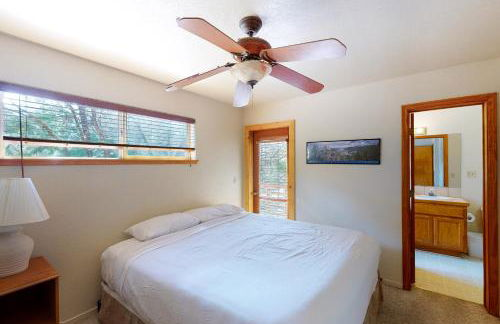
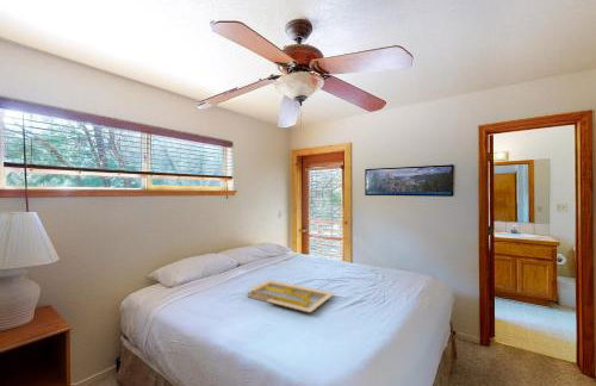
+ serving tray (286, 294)
